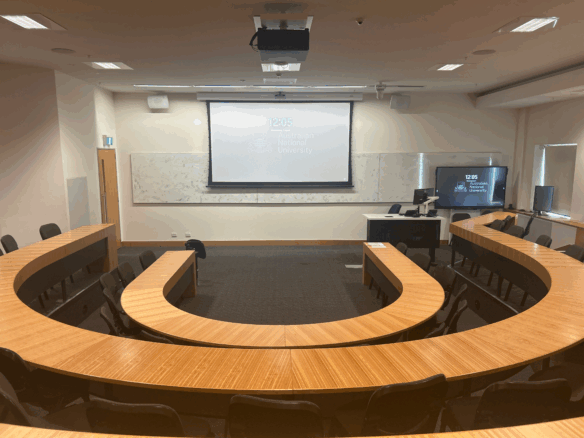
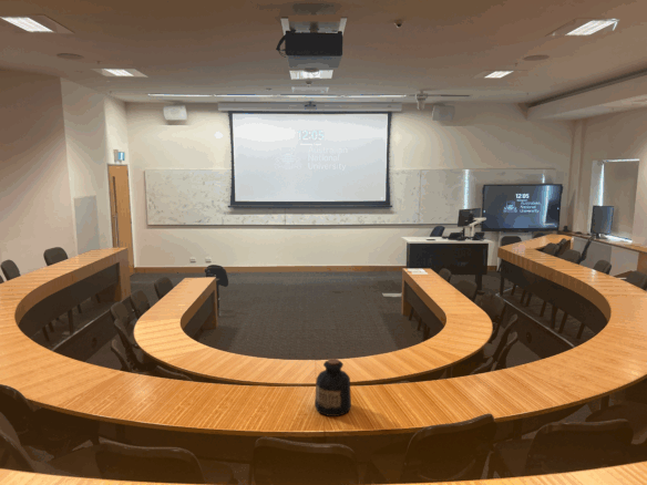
+ bottle (332, 384)
